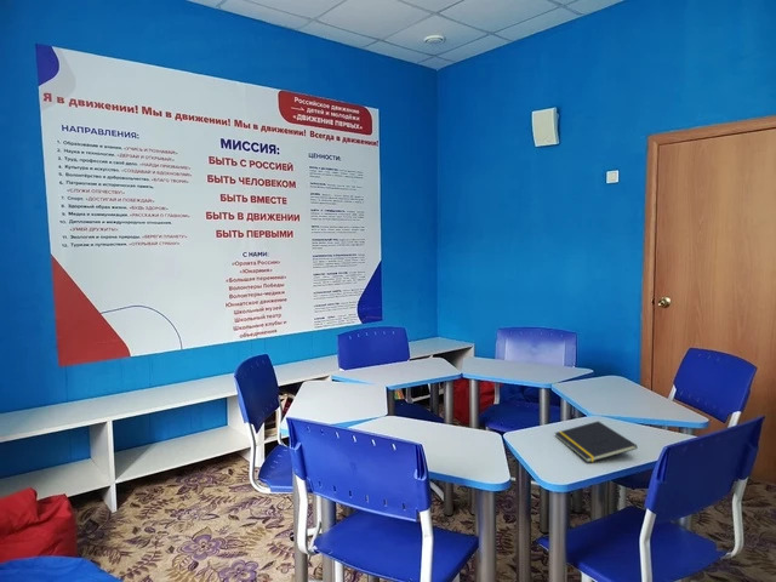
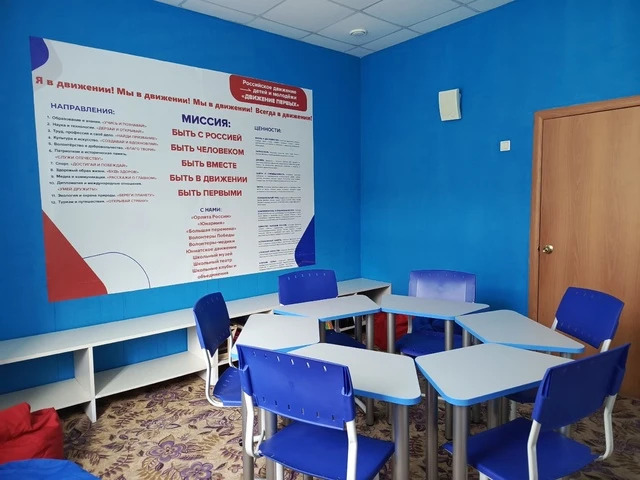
- notepad (593, 440)
